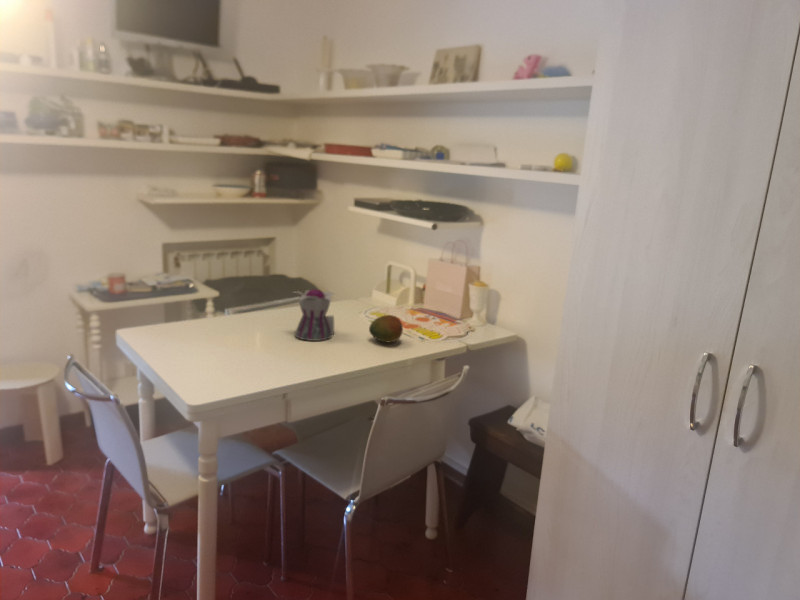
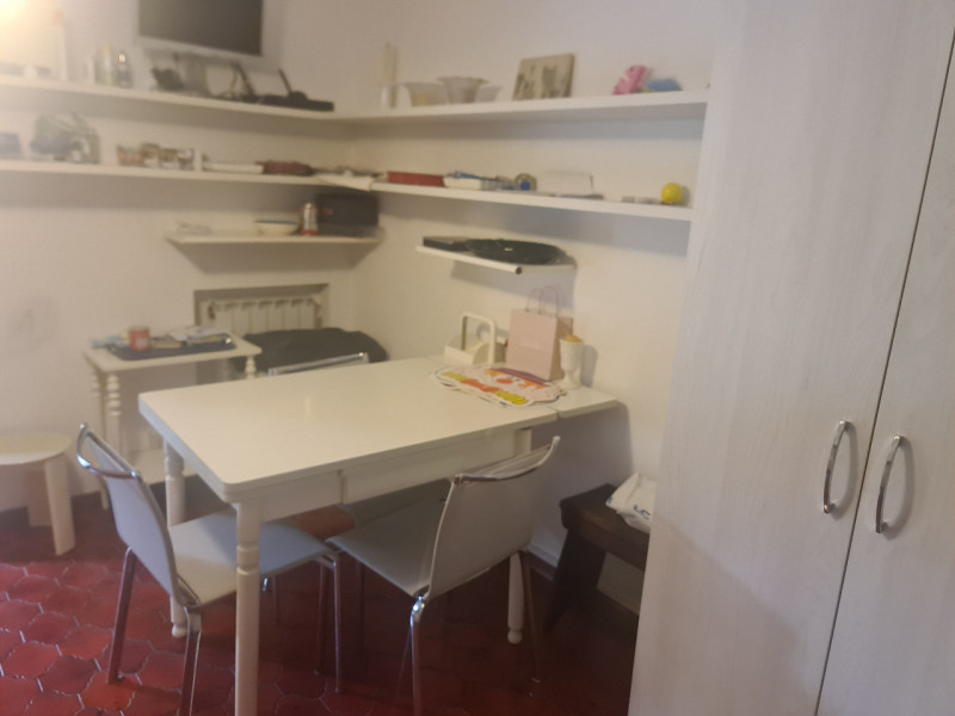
- teapot (314, 311)
- fruit (385, 328)
